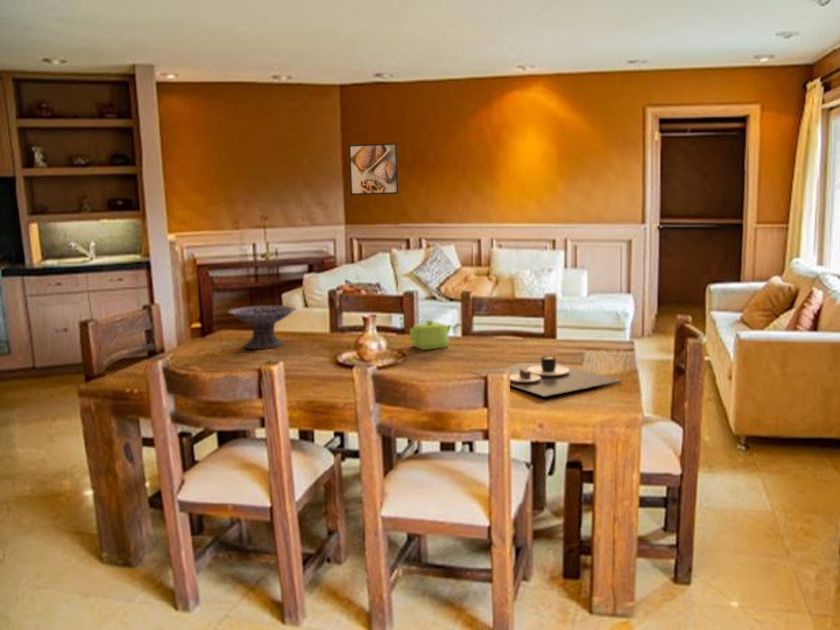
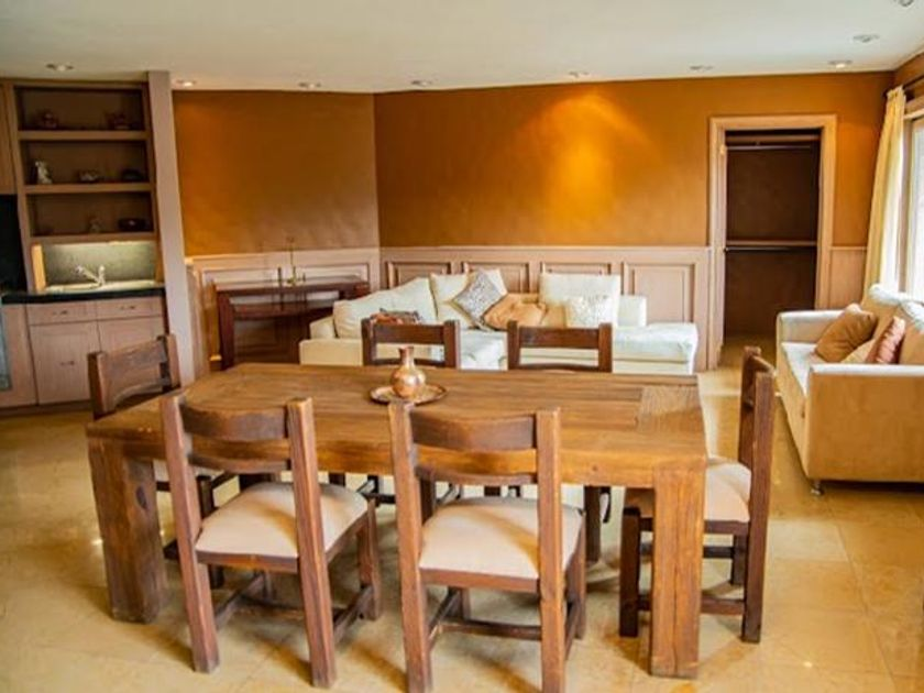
- decorative bowl (263, 327)
- teapot (431, 333)
- place mat (541, 368)
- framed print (373, 169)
